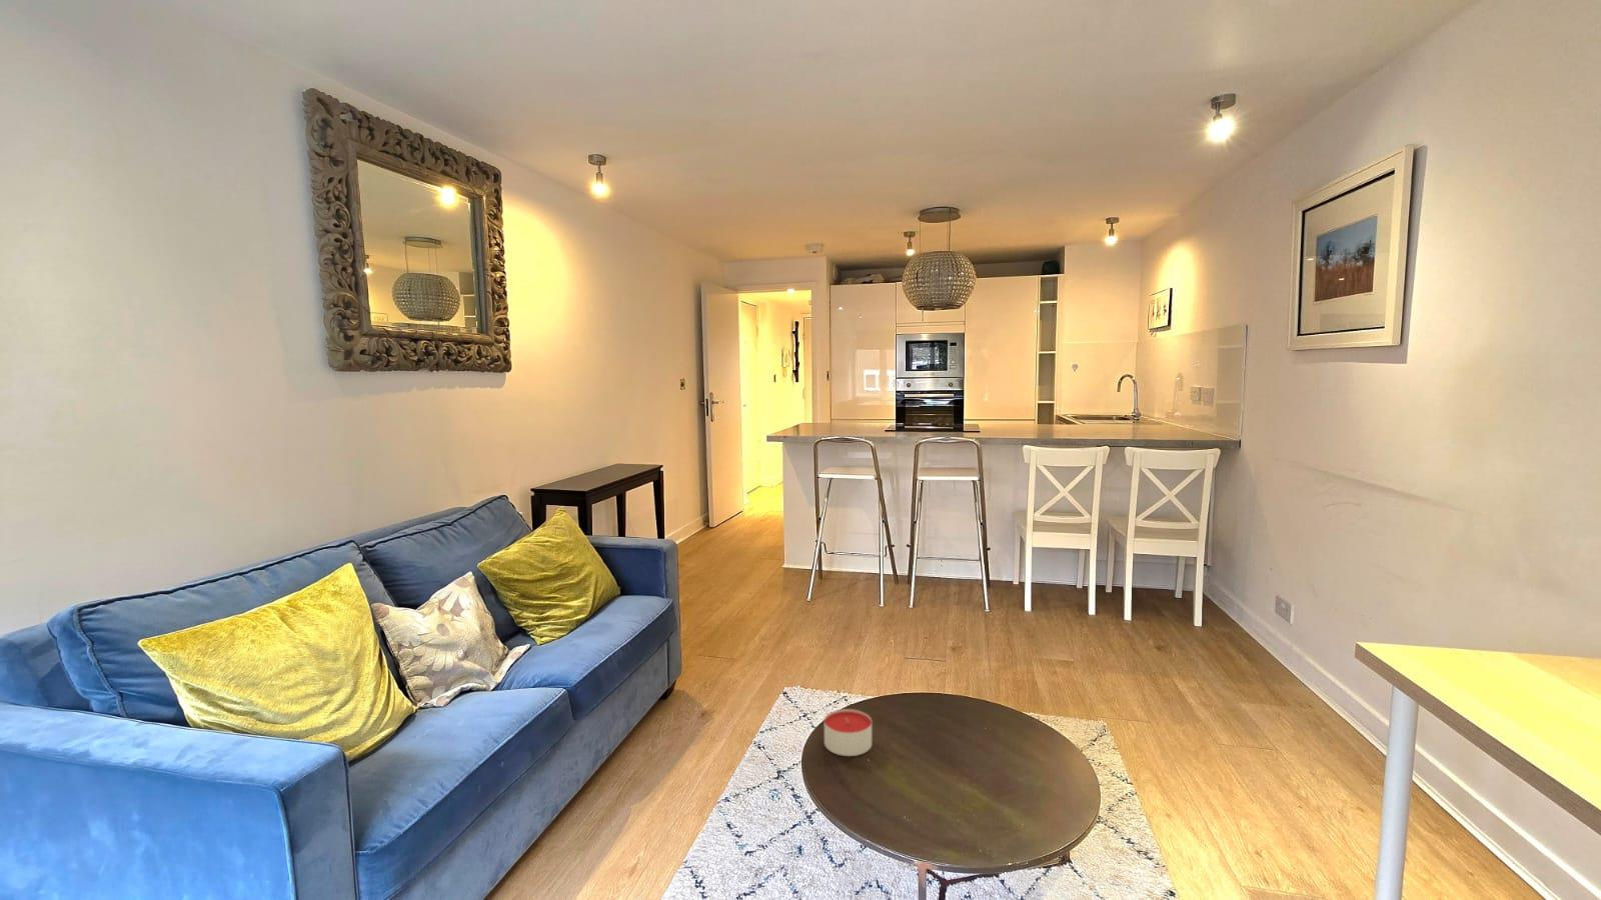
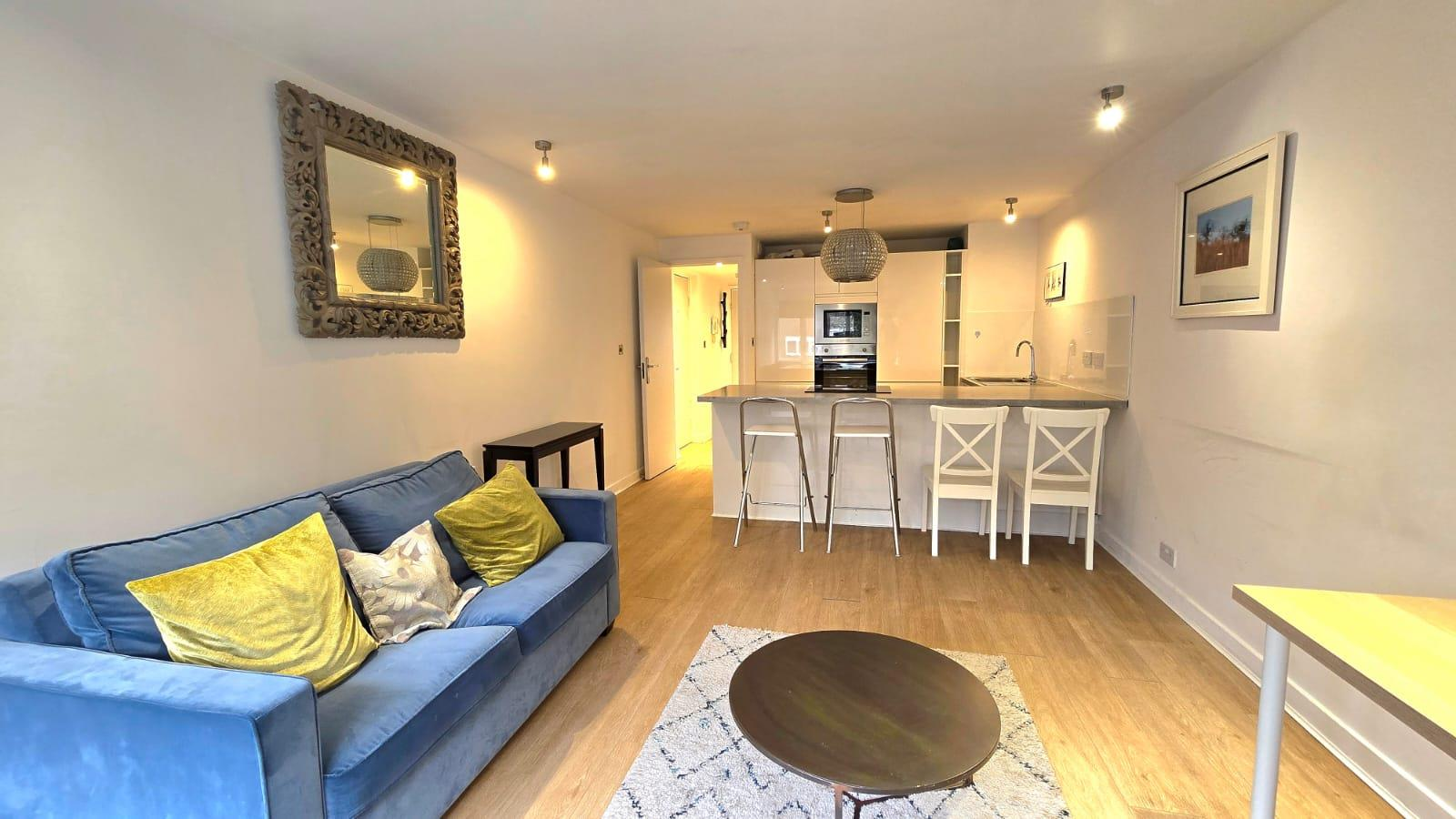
- candle (848, 731)
